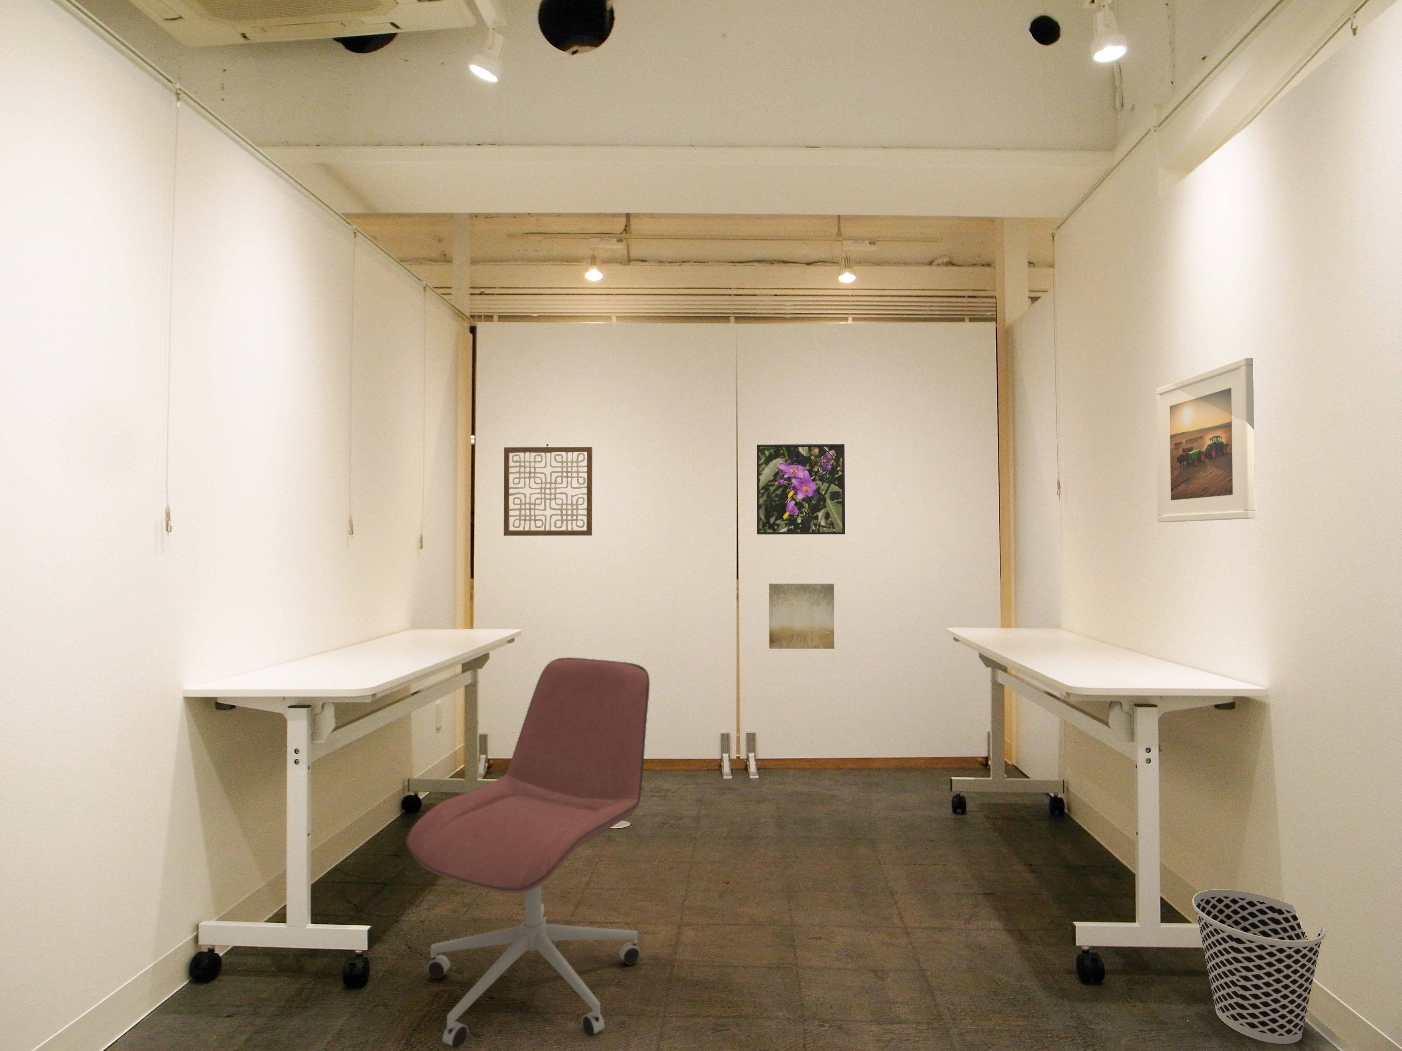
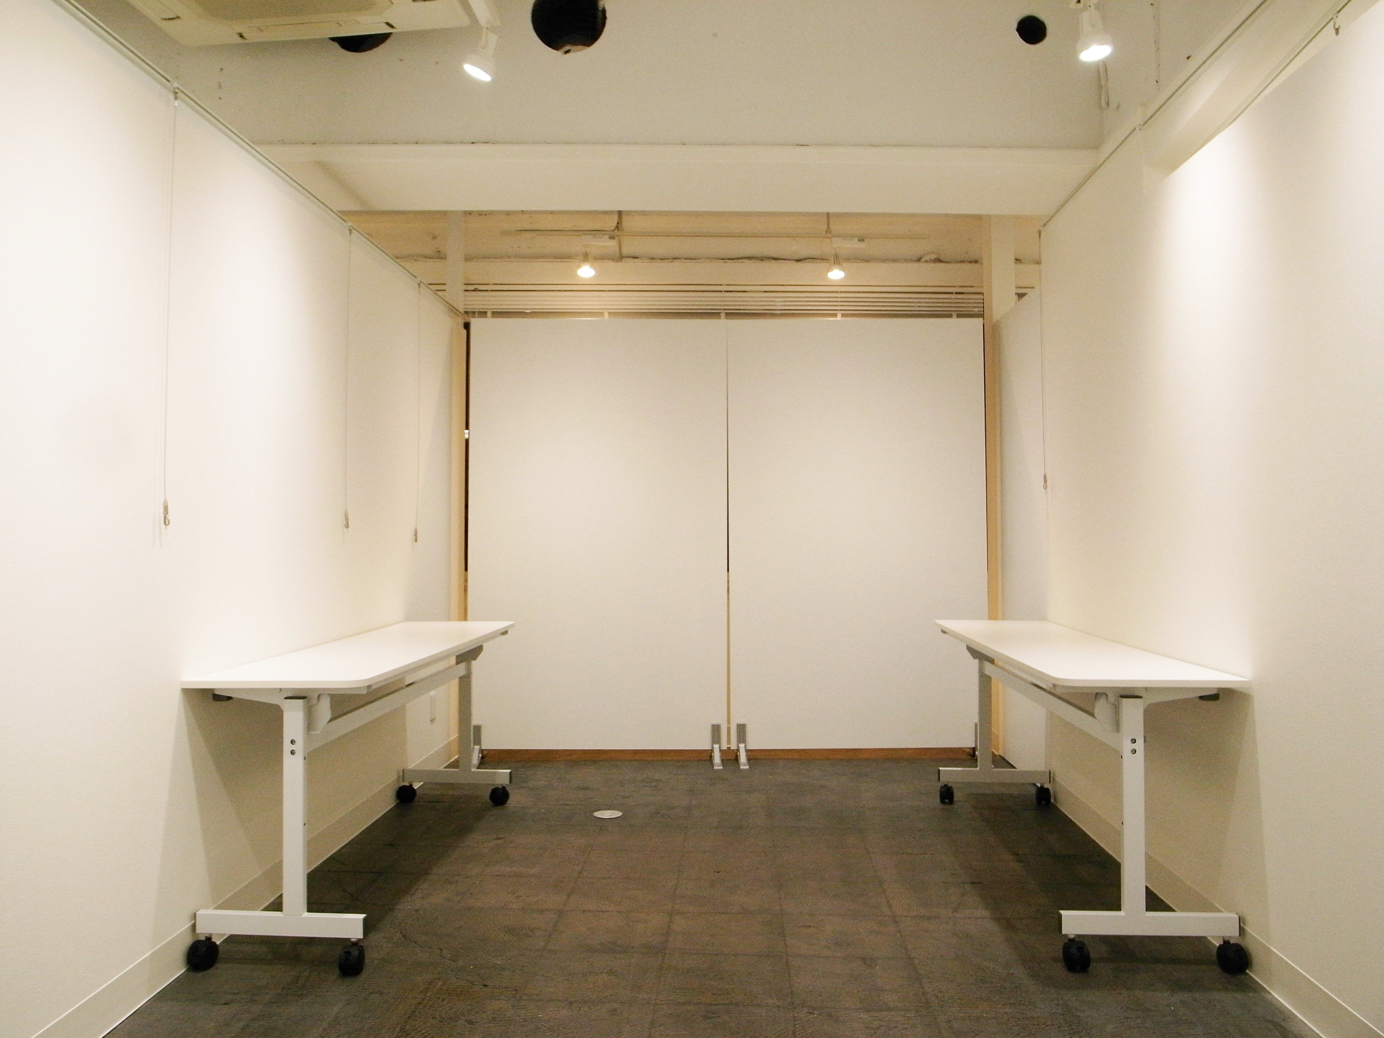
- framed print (800, 489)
- office chair (535, 829)
- wall art (548, 489)
- wastebasket (1256, 967)
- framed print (1201, 447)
- wall art (801, 616)
